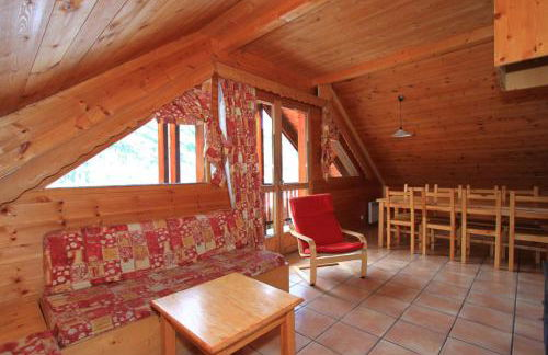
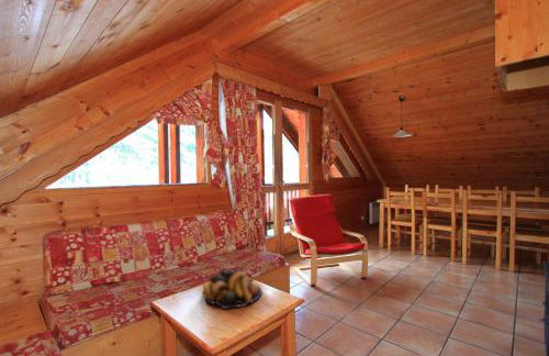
+ fruit bowl (233, 282)
